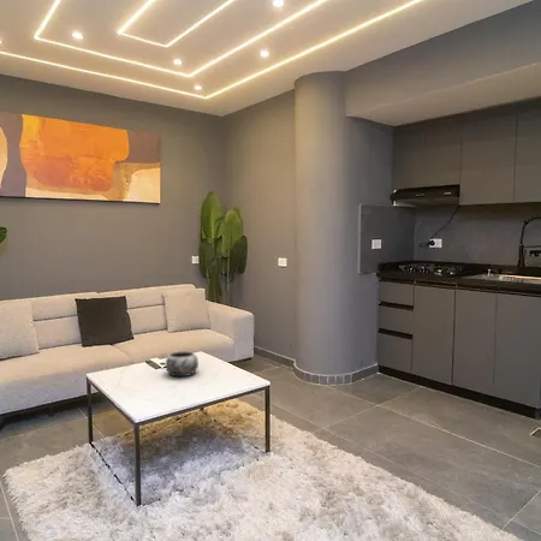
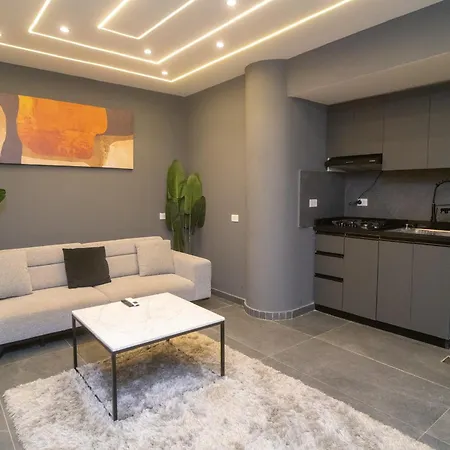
- decorative bowl (182, 363)
